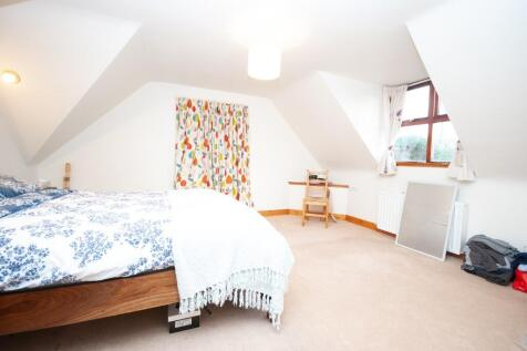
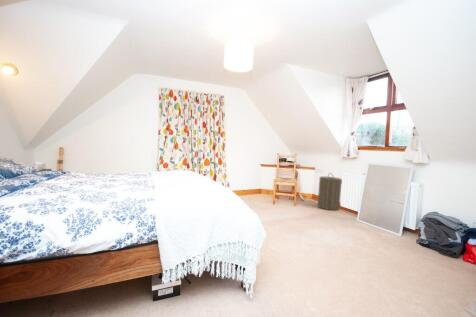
+ laundry hamper (329, 190)
